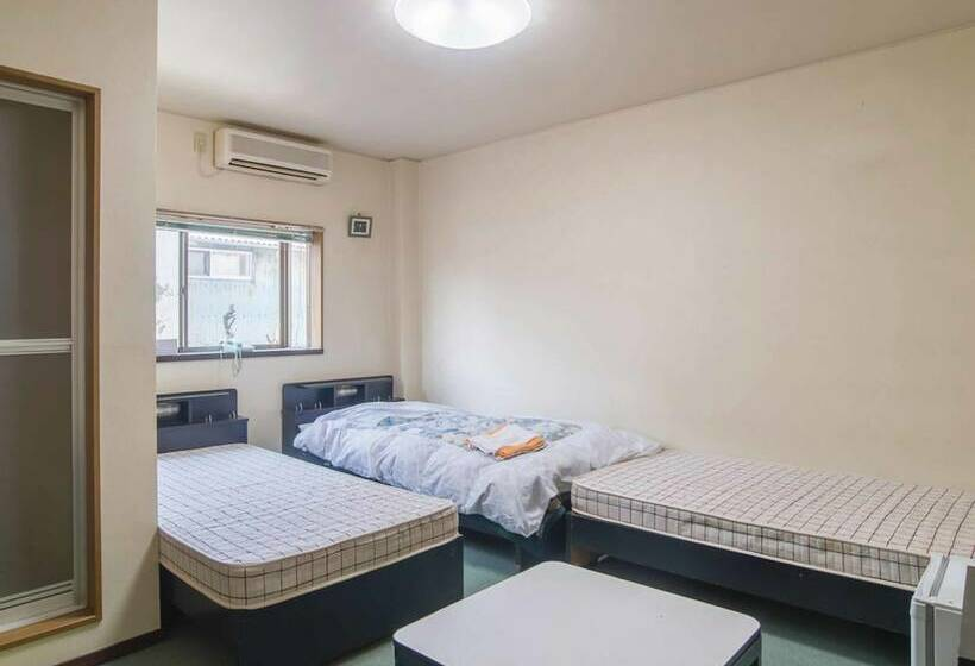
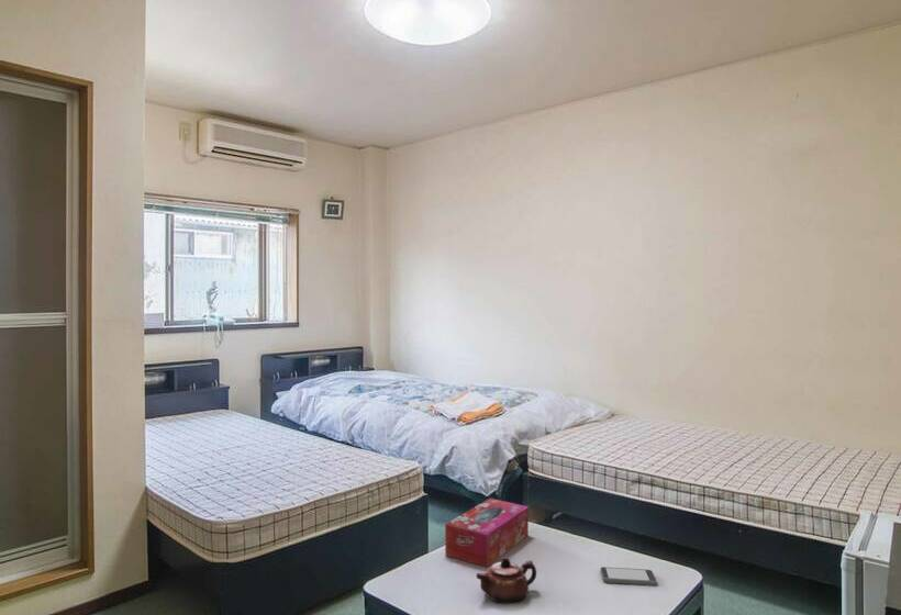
+ smartphone (627, 575)
+ tissue box (488, 529)
+ teapot (507, 575)
